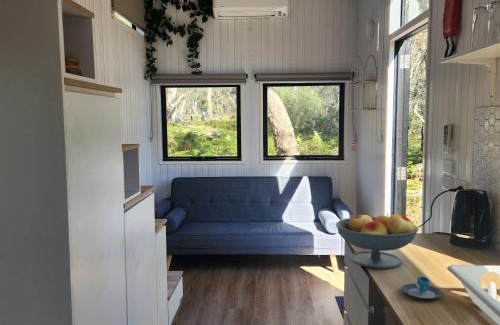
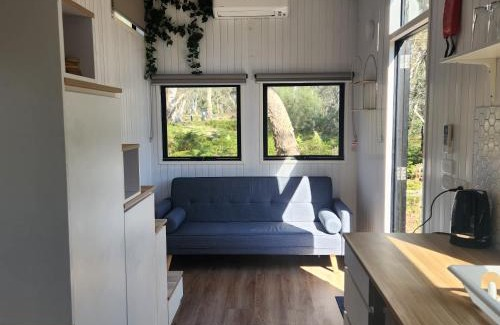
- fruit bowl (375, 236)
- mug (421, 285)
